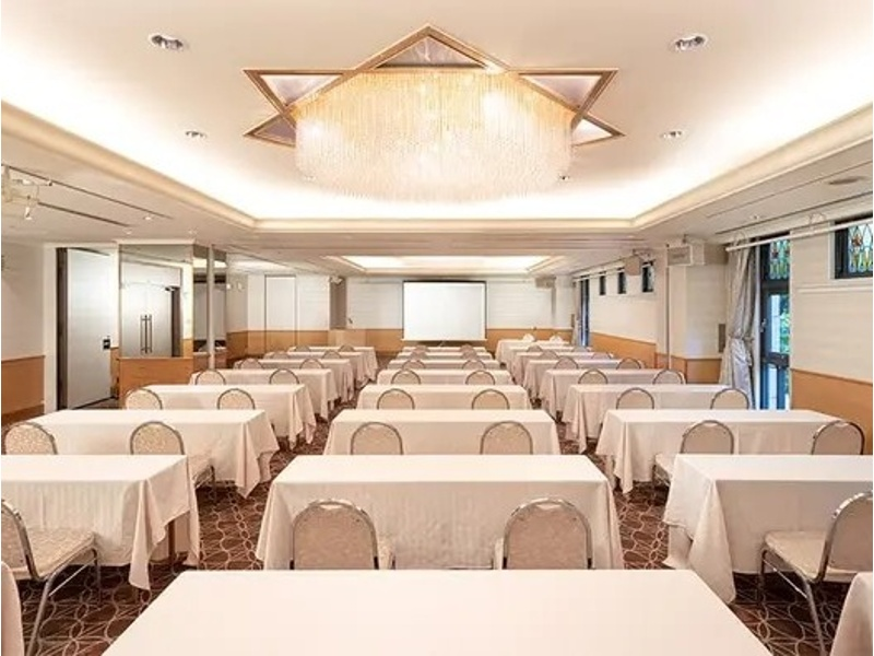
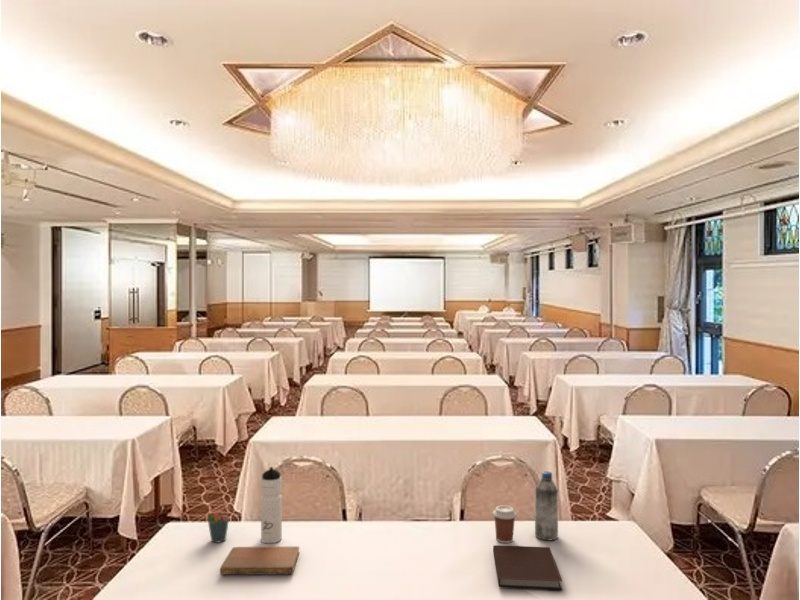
+ pen holder (218, 523)
+ coffee cup (504, 523)
+ water bottle (546, 504)
+ notebook (261, 560)
+ notebook (525, 566)
+ water bottle (271, 503)
